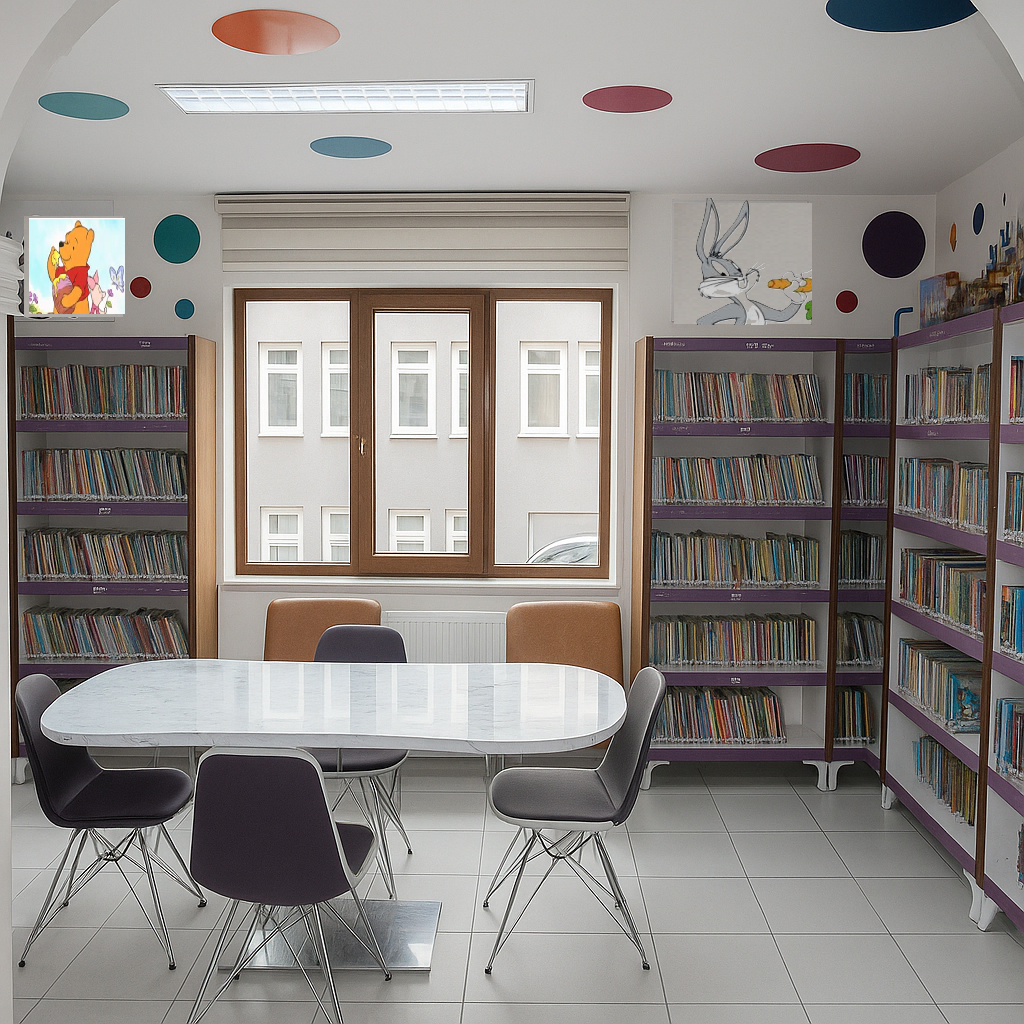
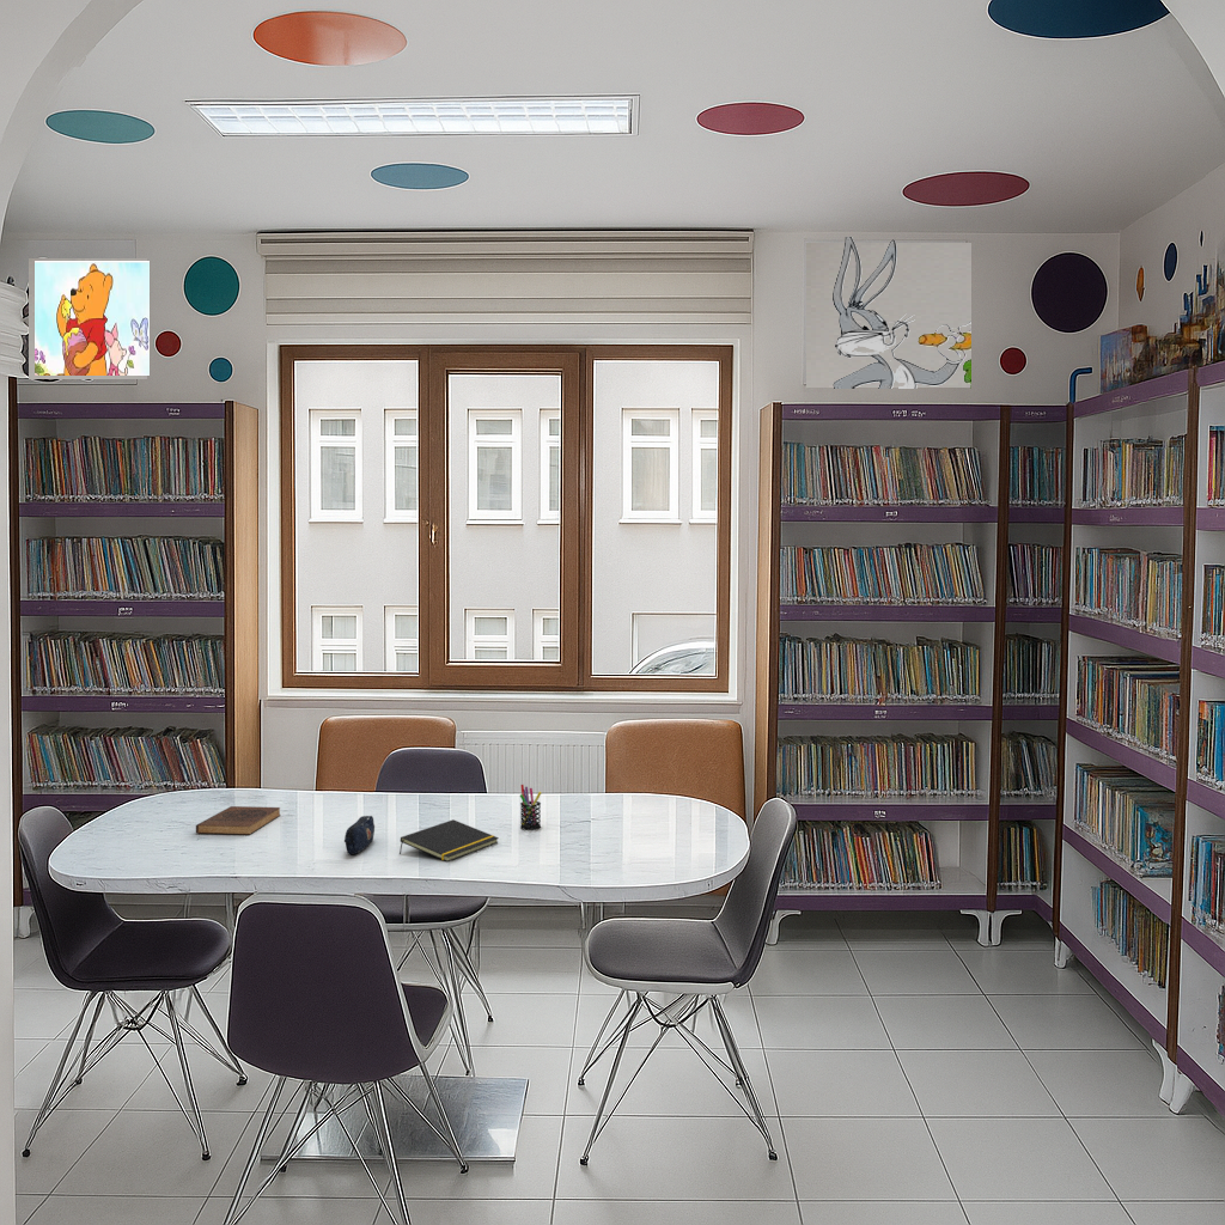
+ pen holder (528, 806)
+ book (239, 819)
+ notepad (450, 840)
+ pencil case (360, 834)
